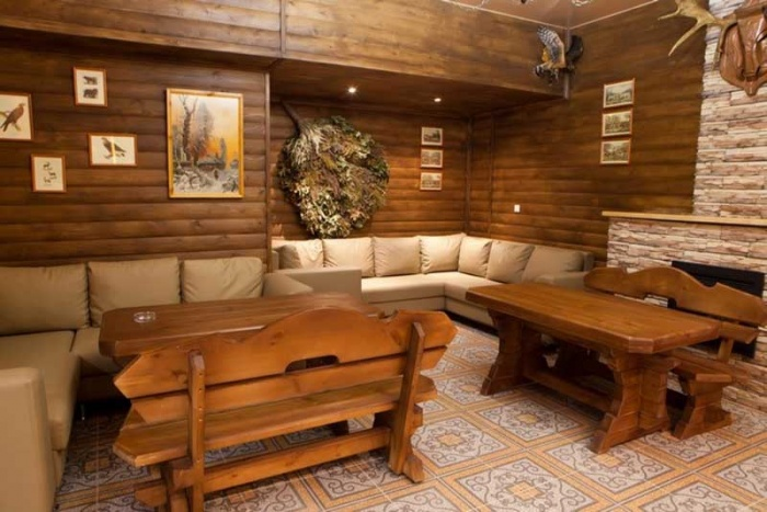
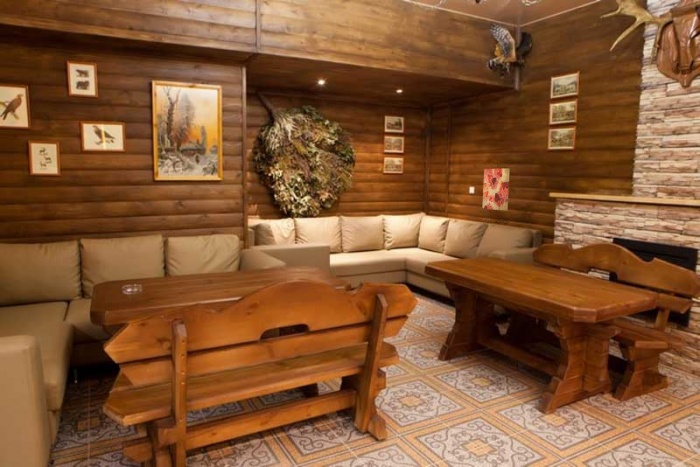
+ wall art (495, 189)
